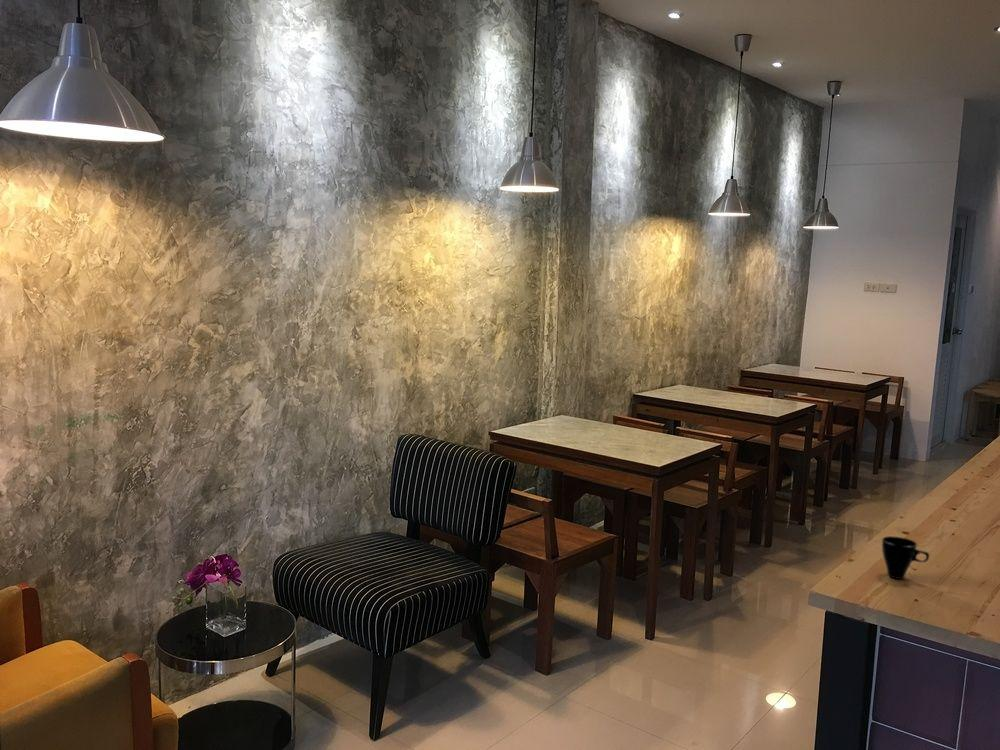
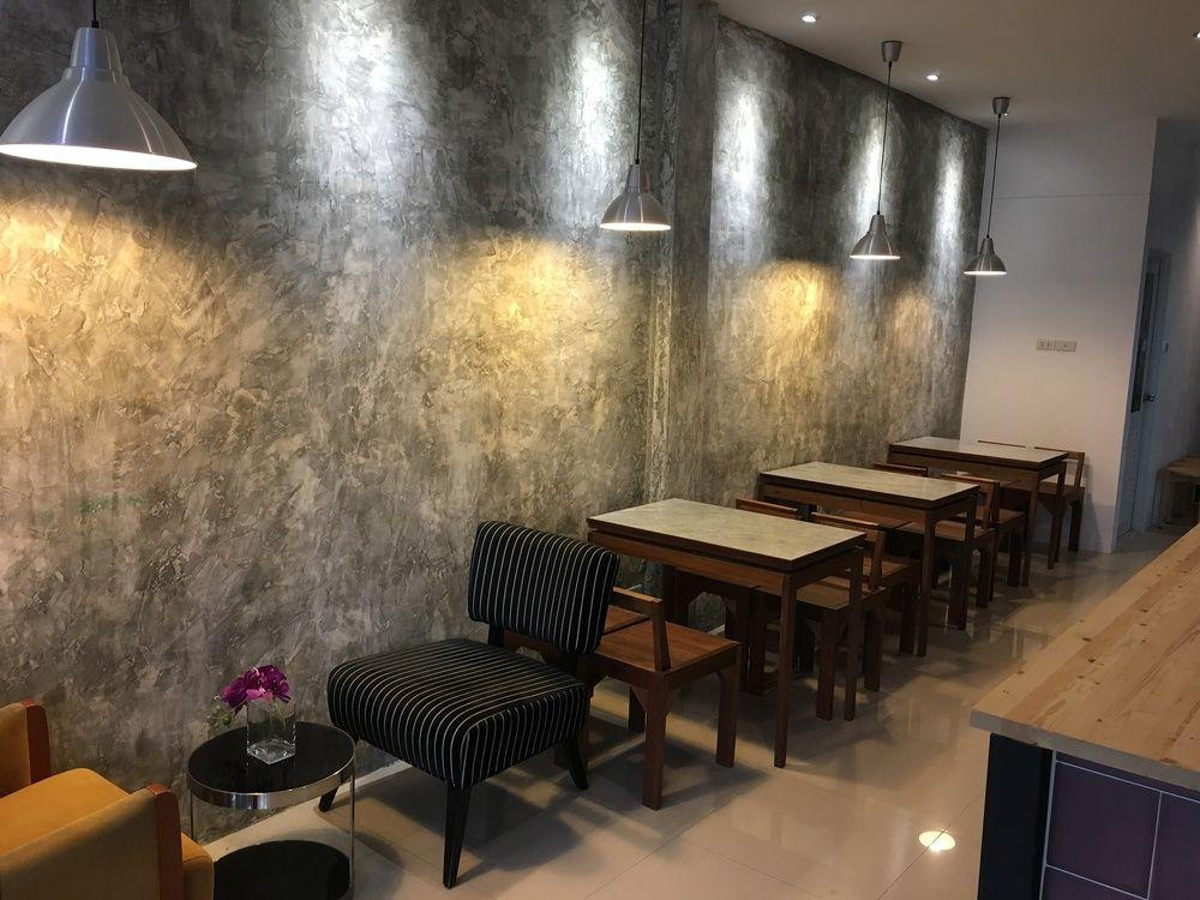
- cup (904, 560)
